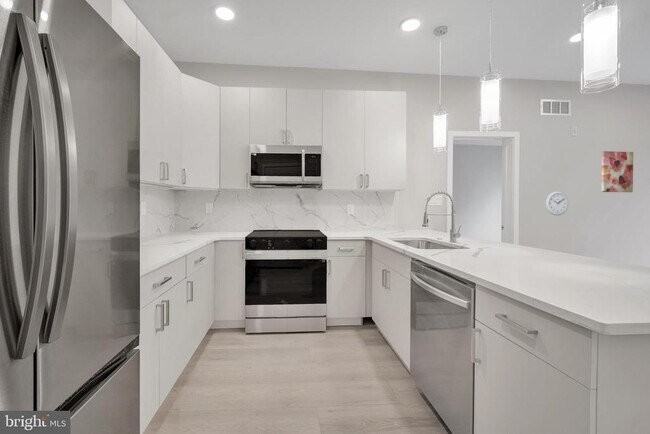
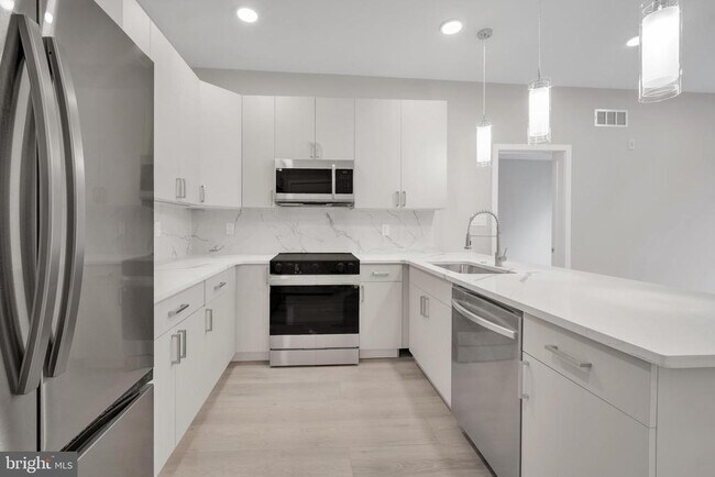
- wall clock (557, 203)
- wall art (617, 171)
